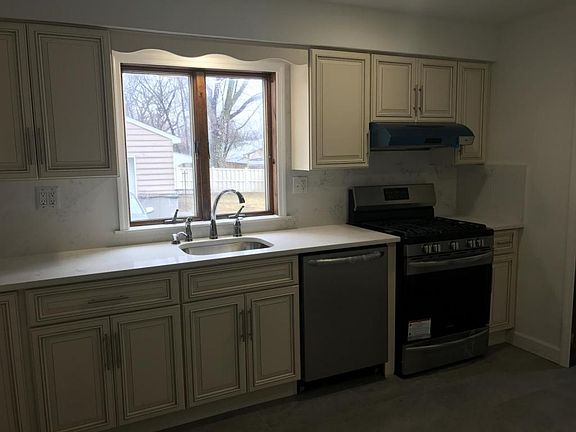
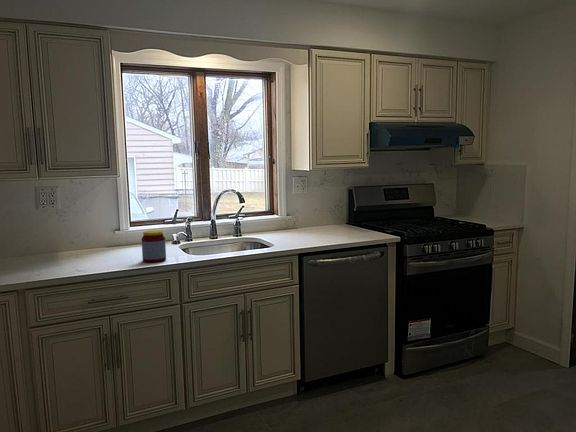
+ jar (153, 245)
